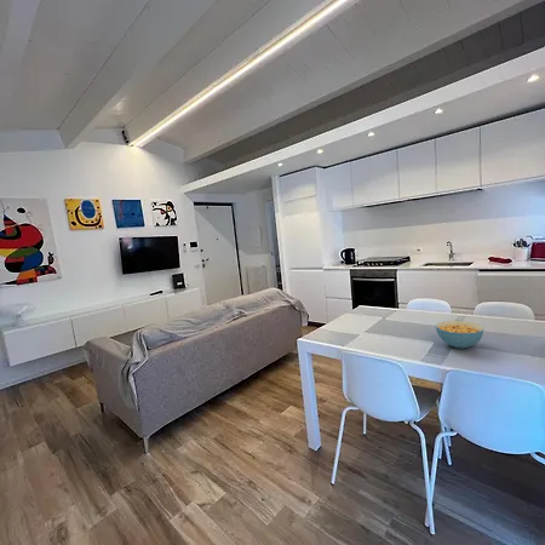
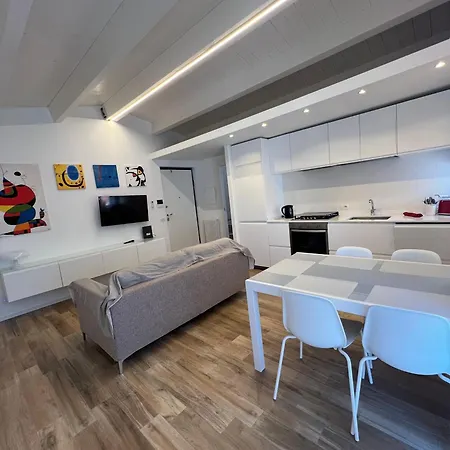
- cereal bowl (459, 335)
